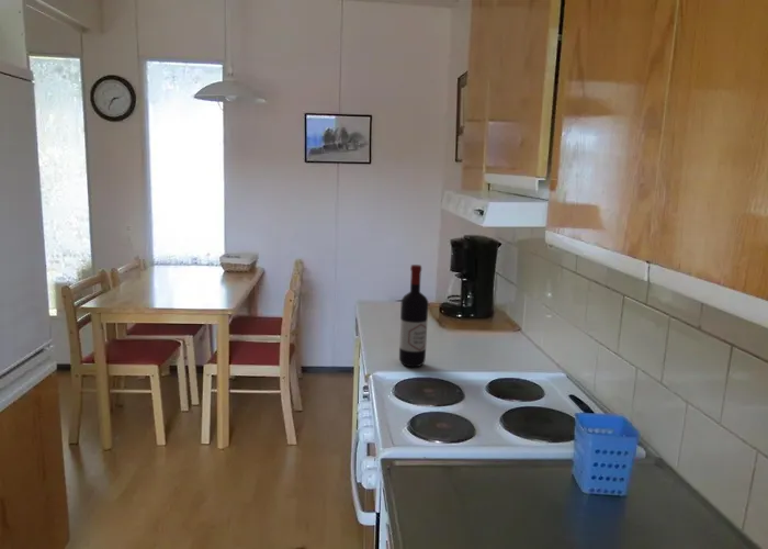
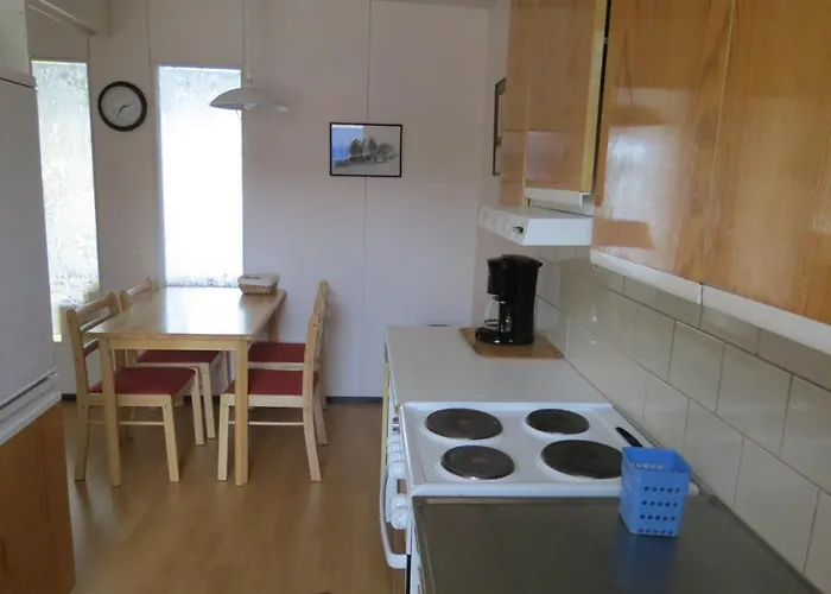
- wine bottle (414, 315)
